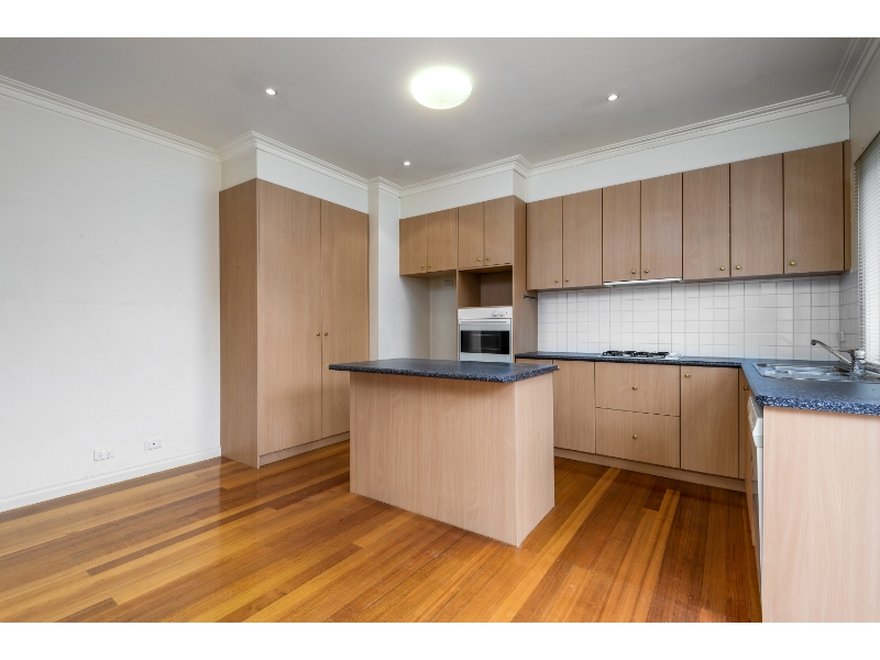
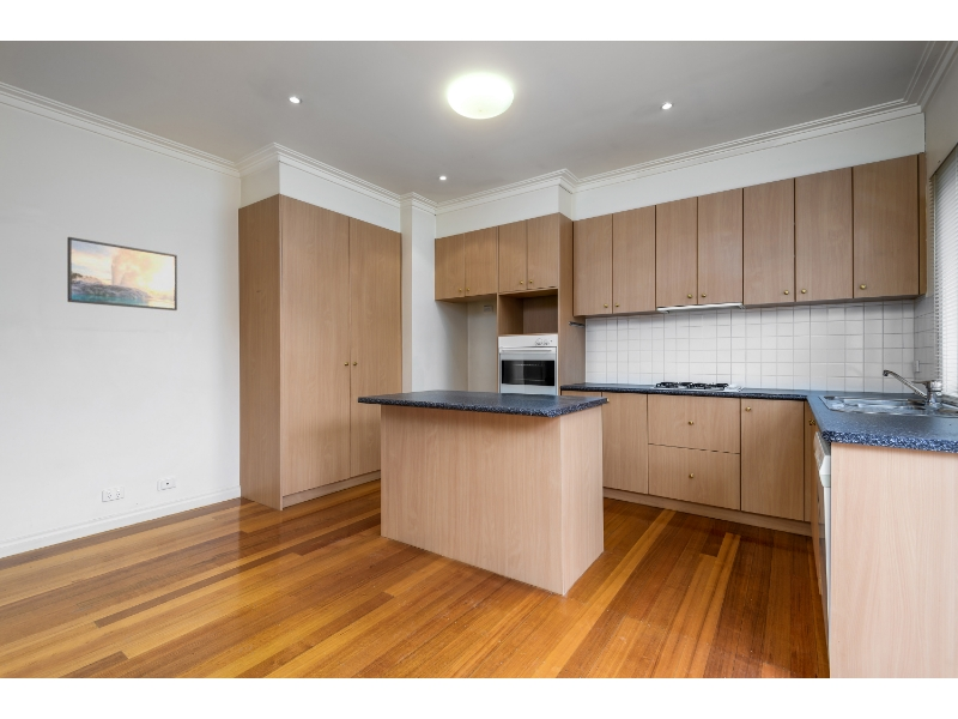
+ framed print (126, 276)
